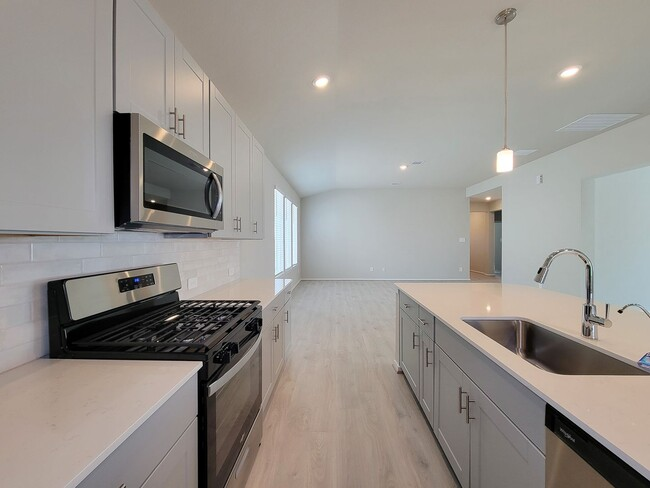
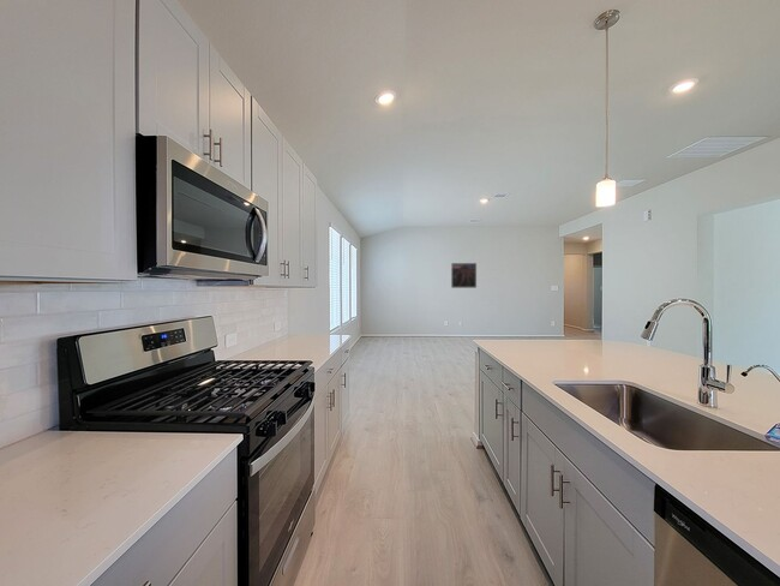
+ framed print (463, 275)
